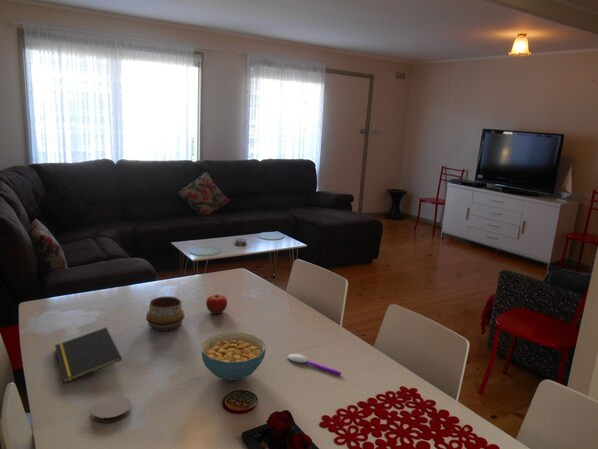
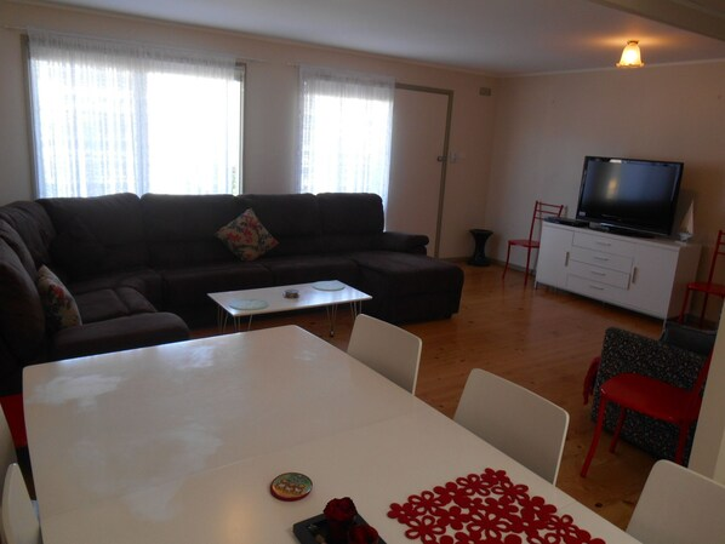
- cereal bowl (233, 360)
- fruit (216, 302)
- spoon (313, 363)
- decorative bowl (165, 313)
- notepad (87, 352)
- coaster (111, 408)
